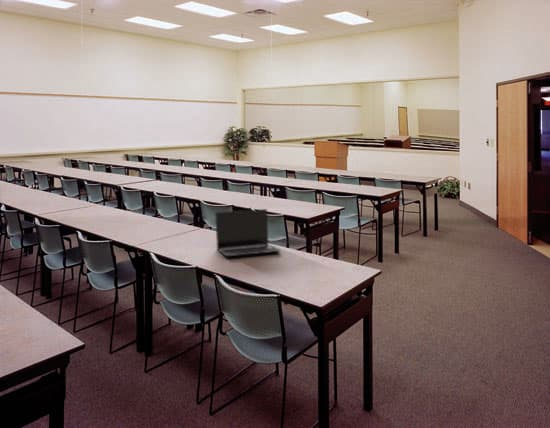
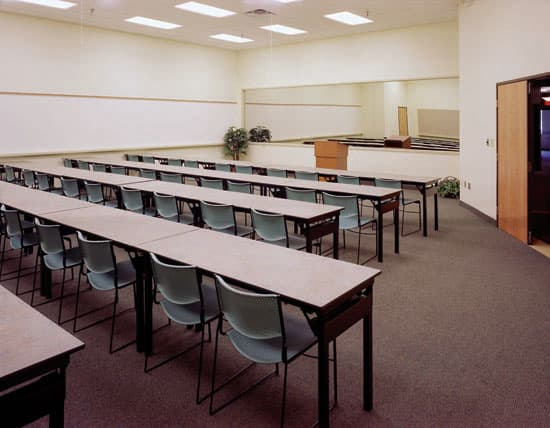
- laptop (247, 231)
